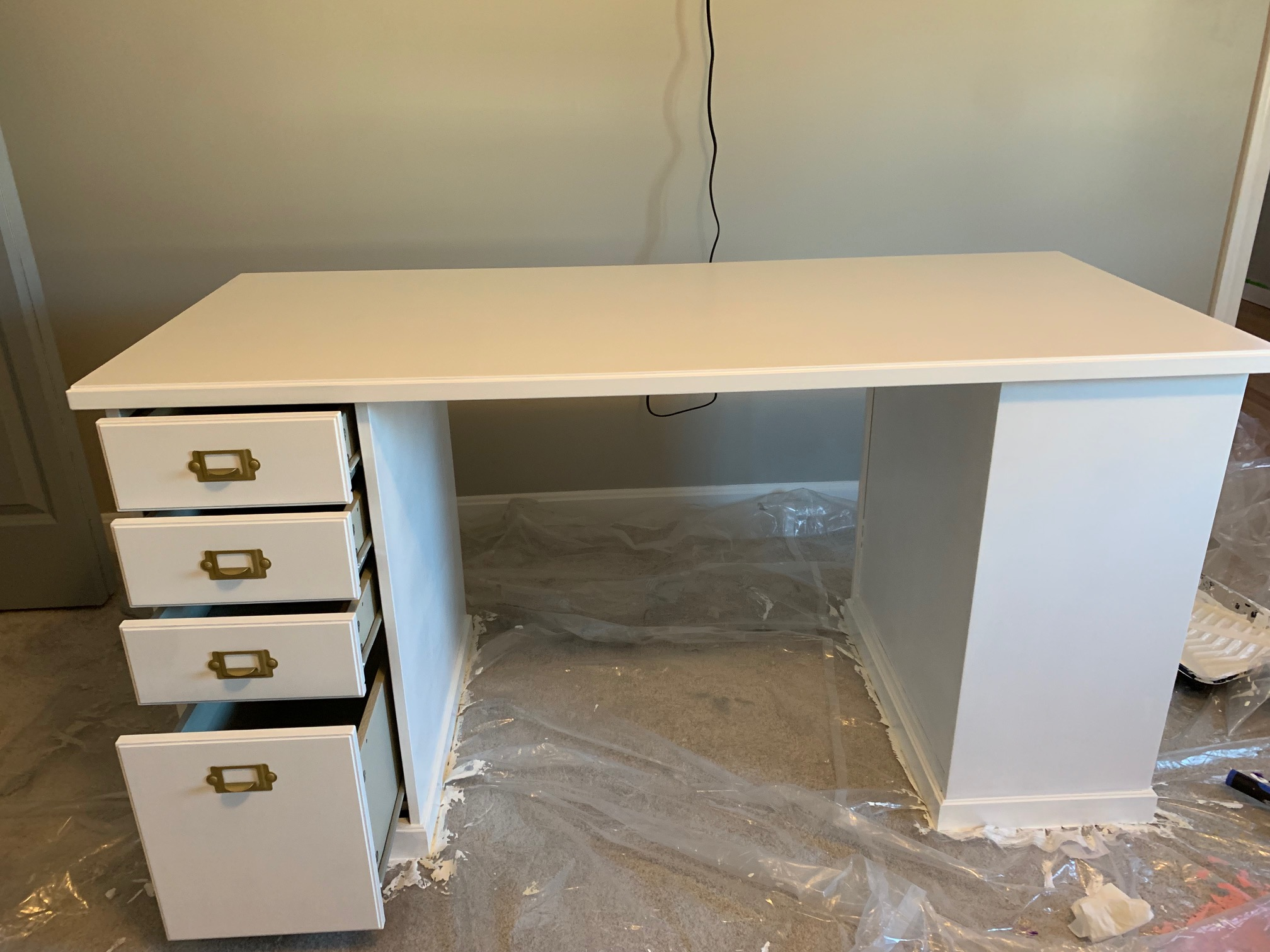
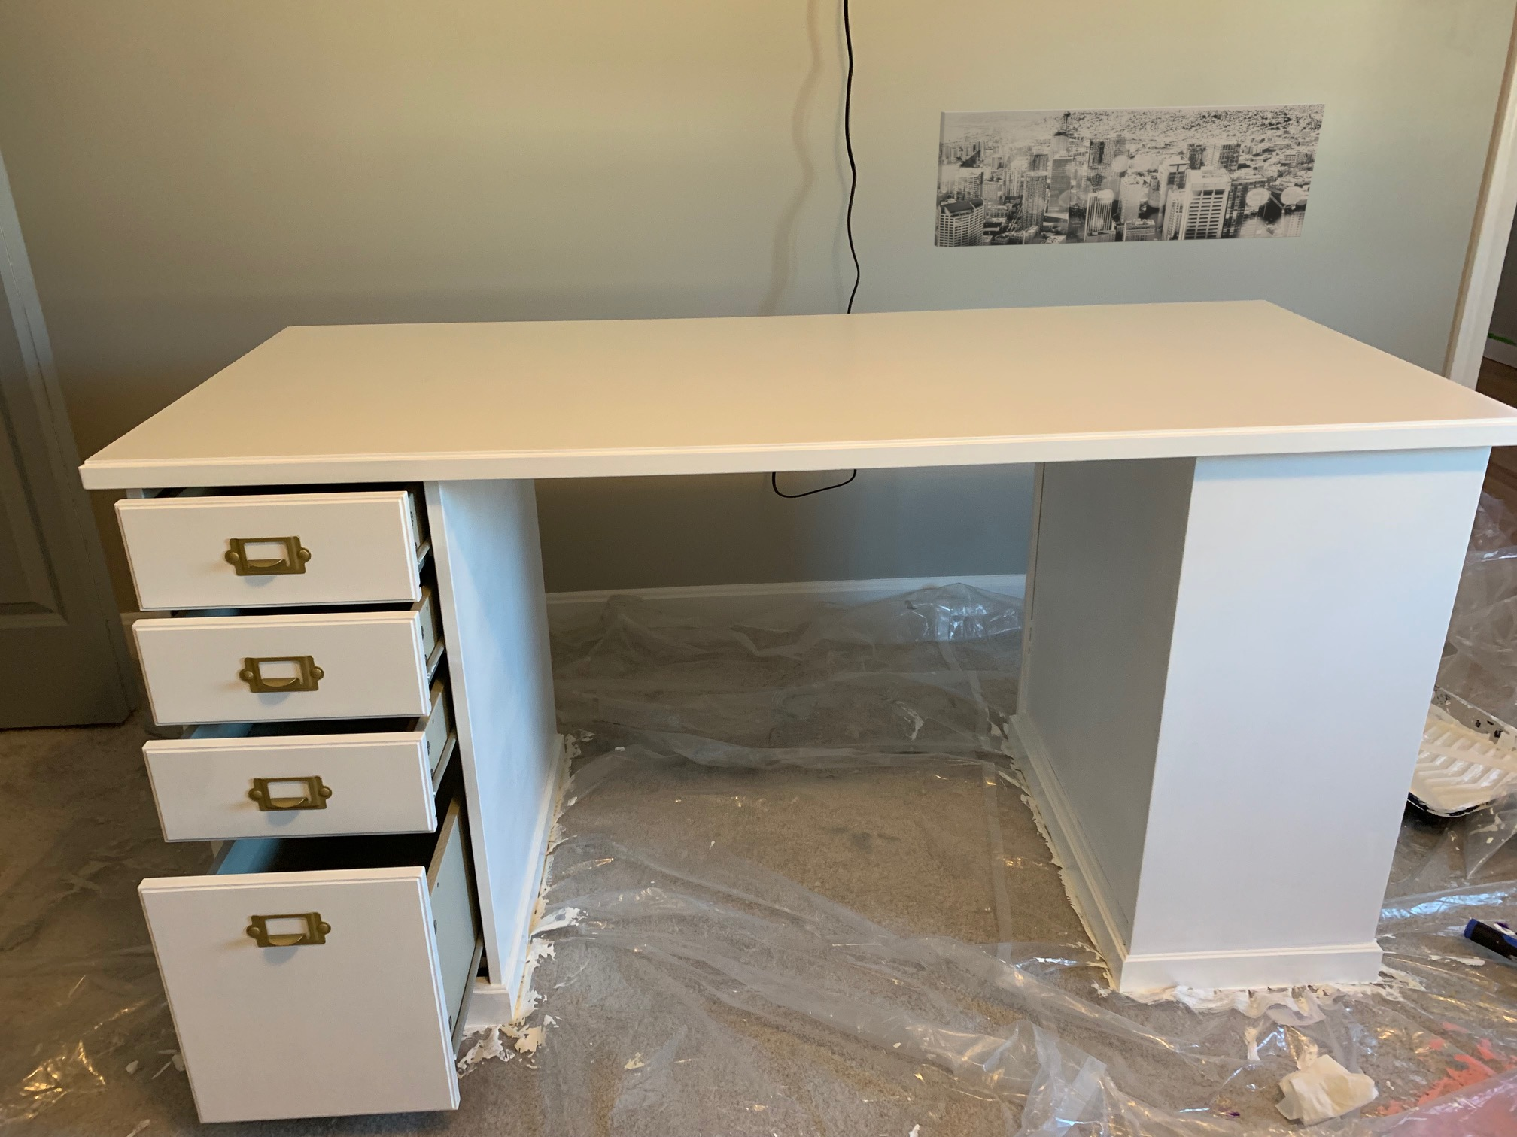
+ wall art (1125, 176)
